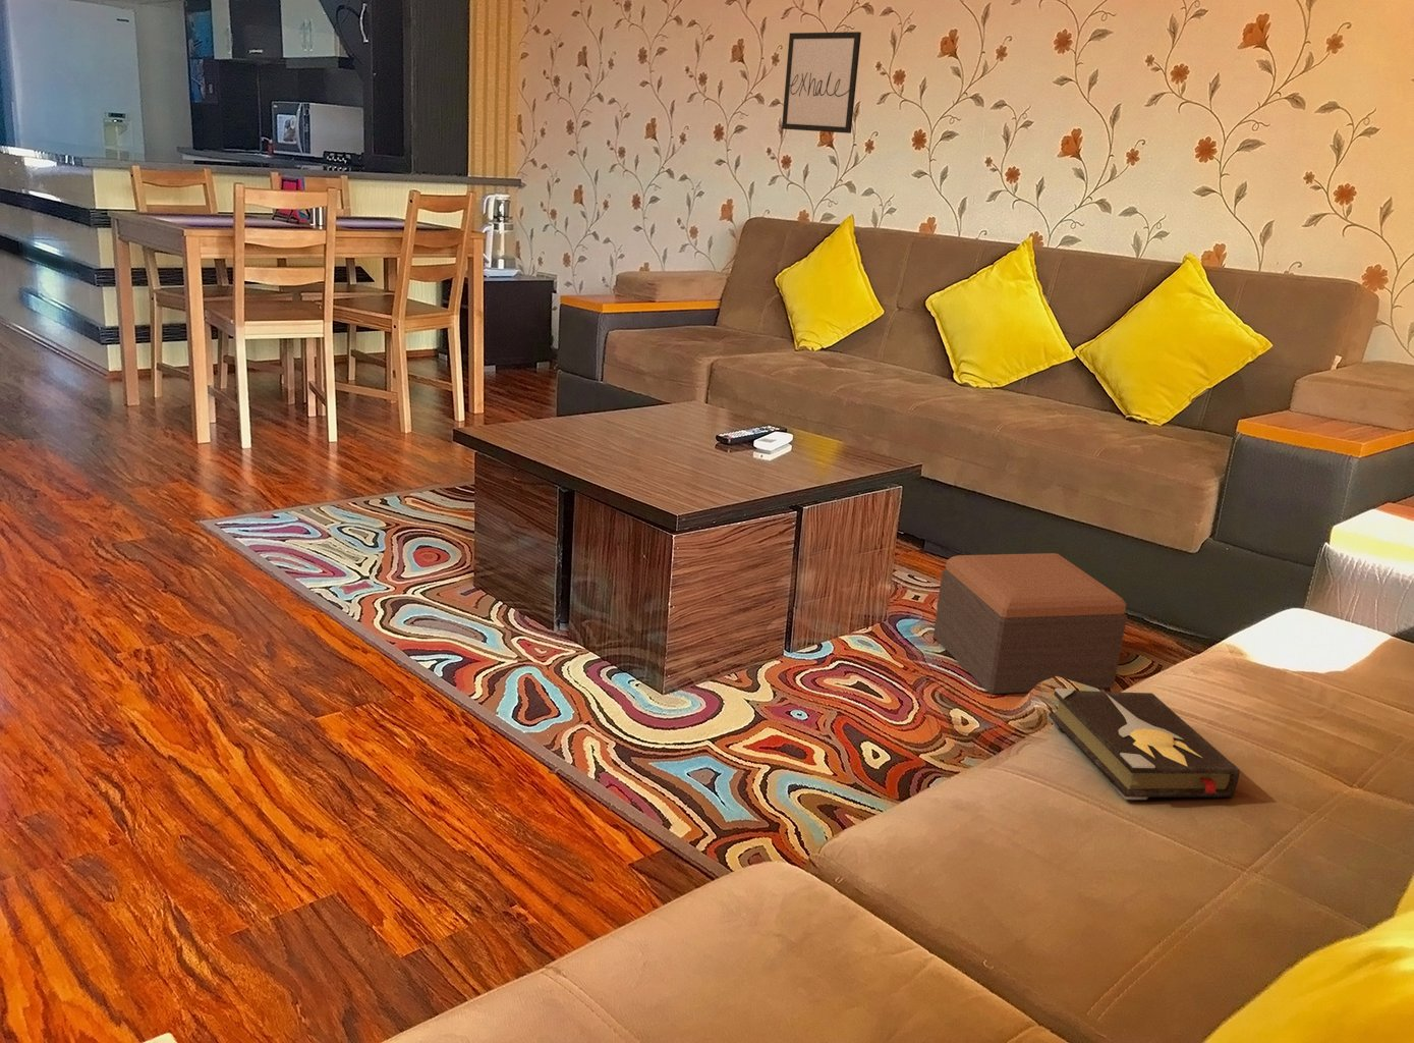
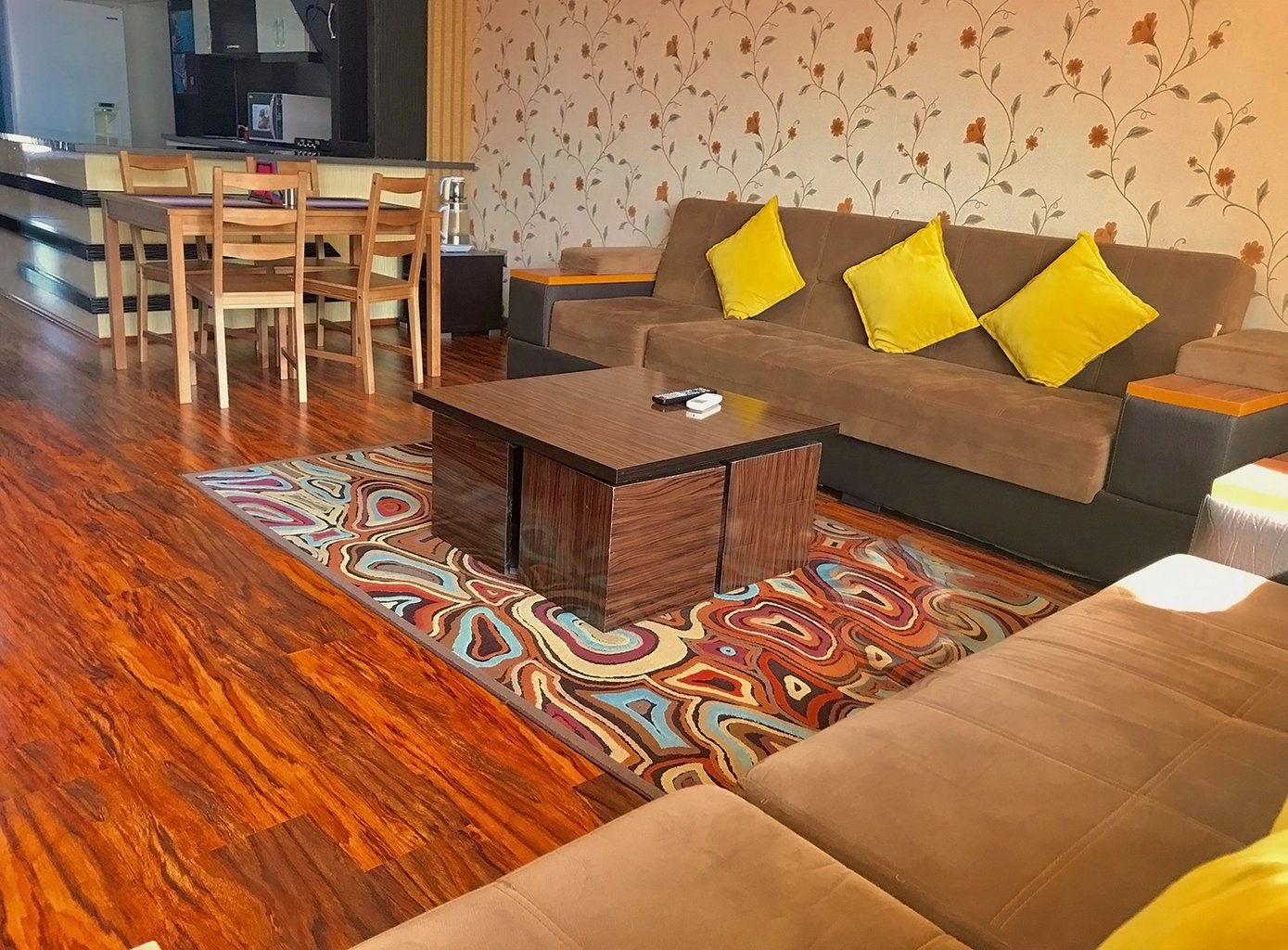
- wall art (819, 81)
- hardback book (1140, 739)
- footstool (1028, 617)
